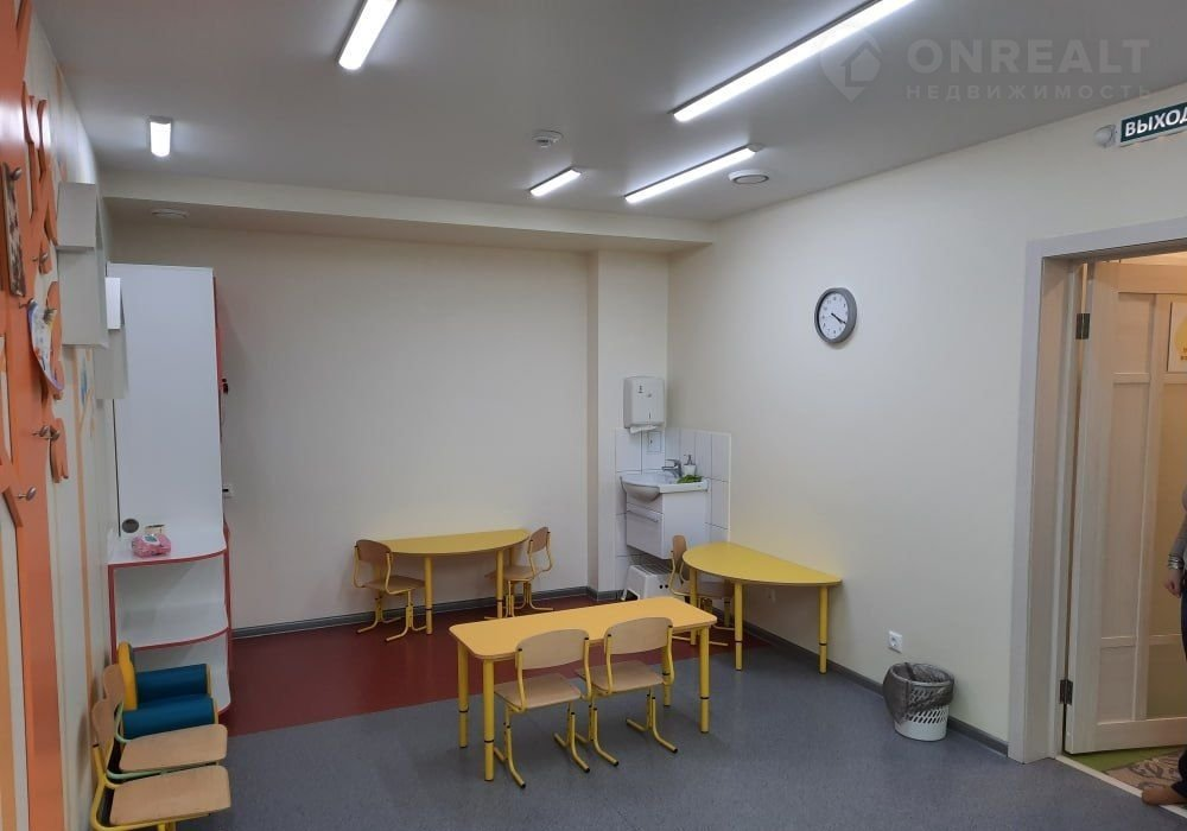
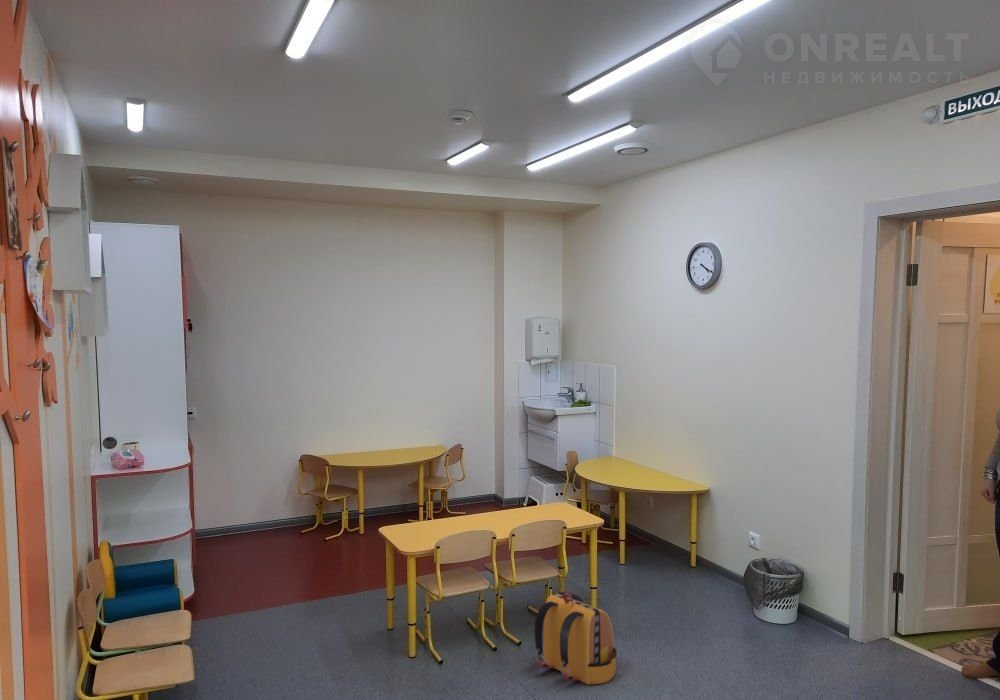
+ backpack (575, 629)
